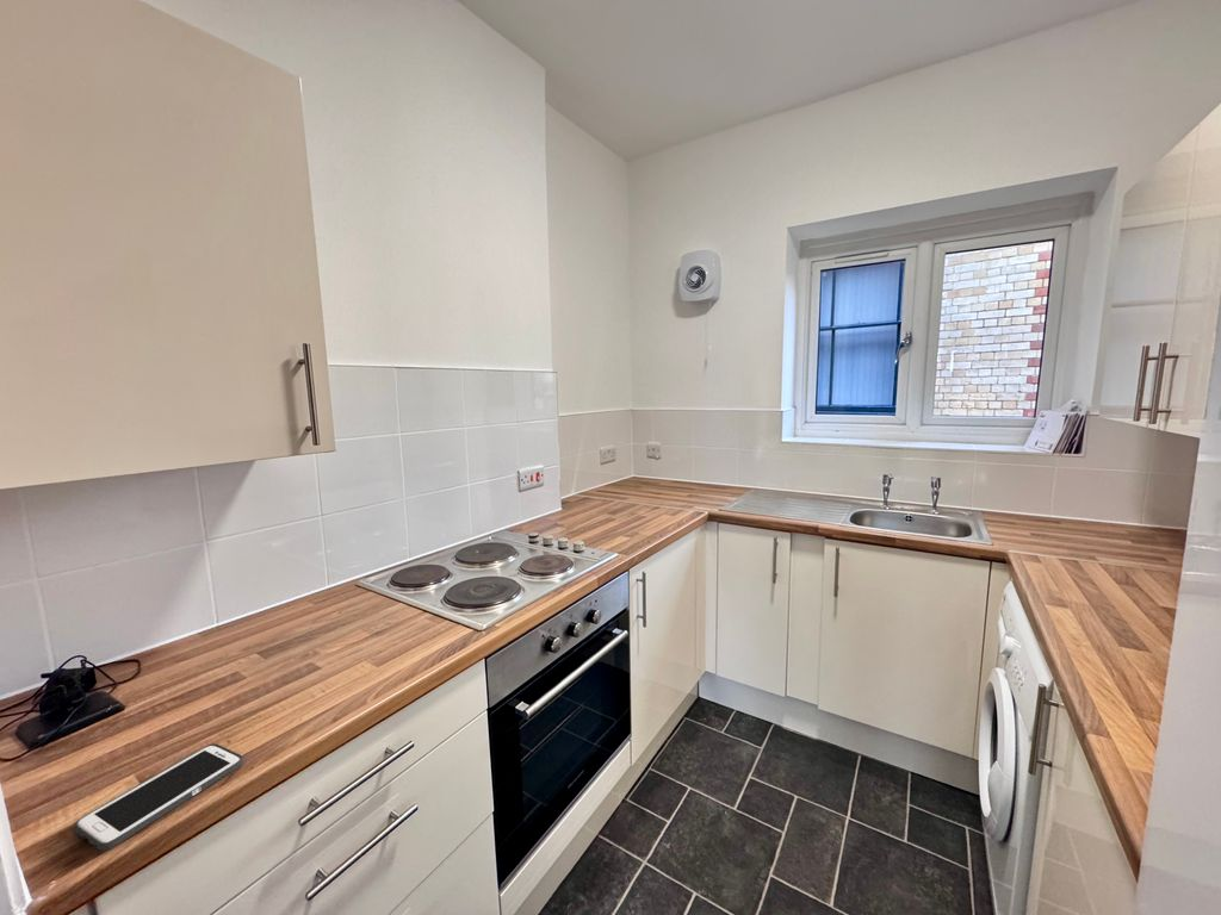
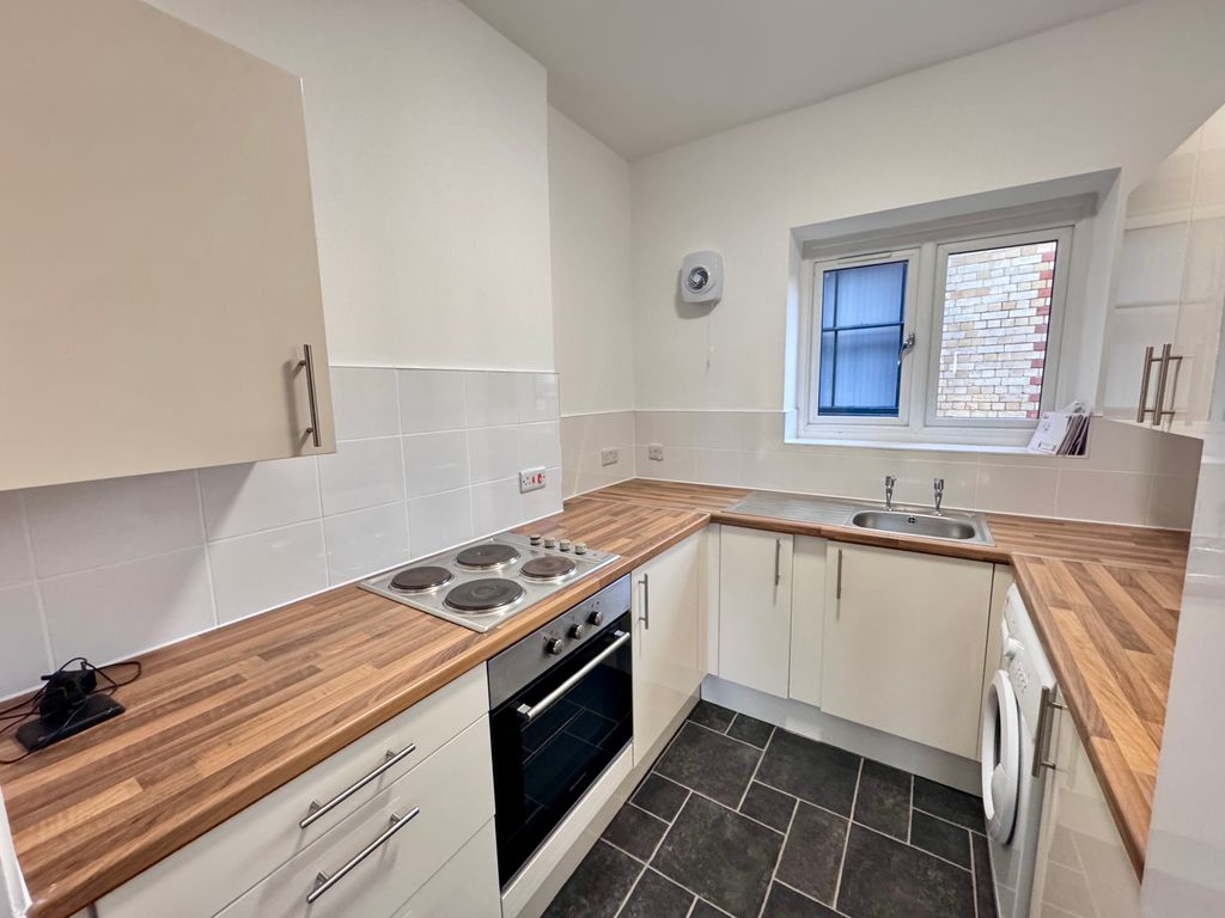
- cell phone (166, 790)
